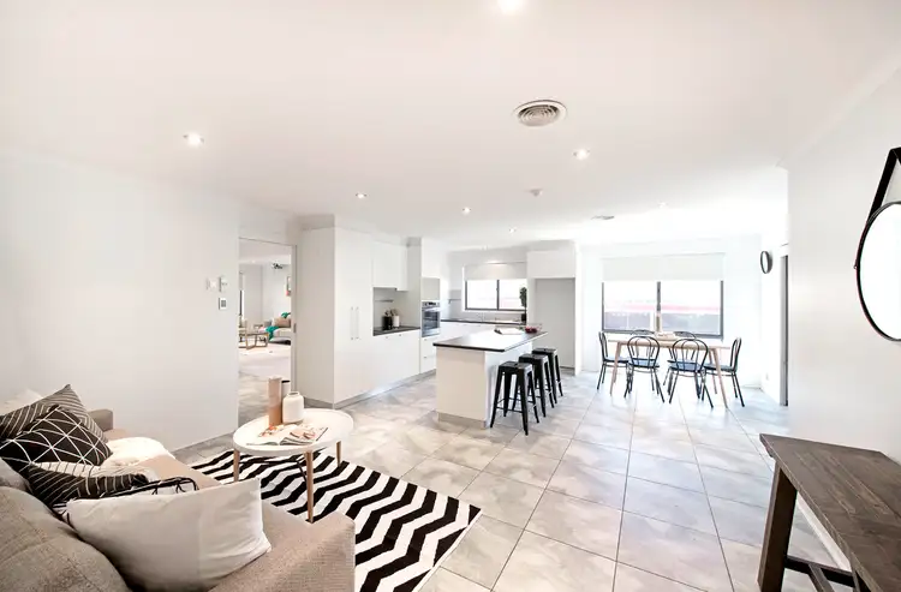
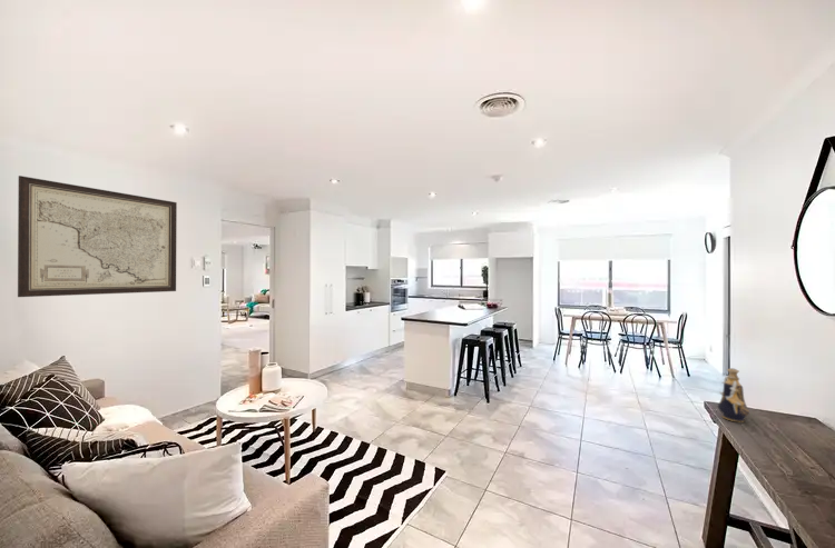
+ wall art (109, 242)
+ decorative vase (733, 393)
